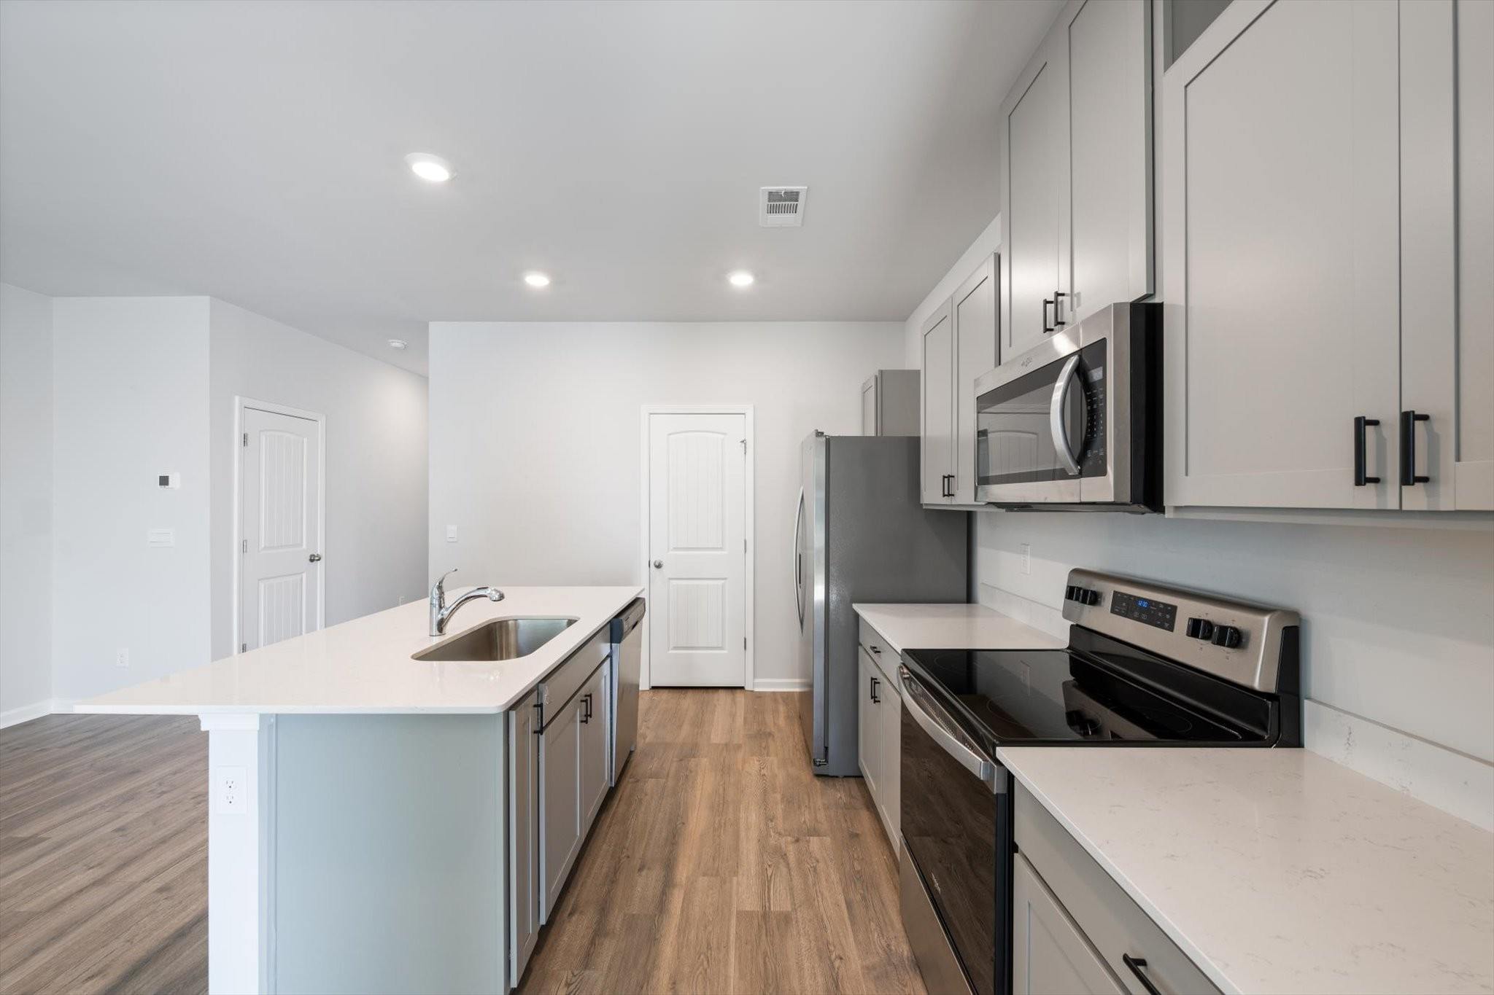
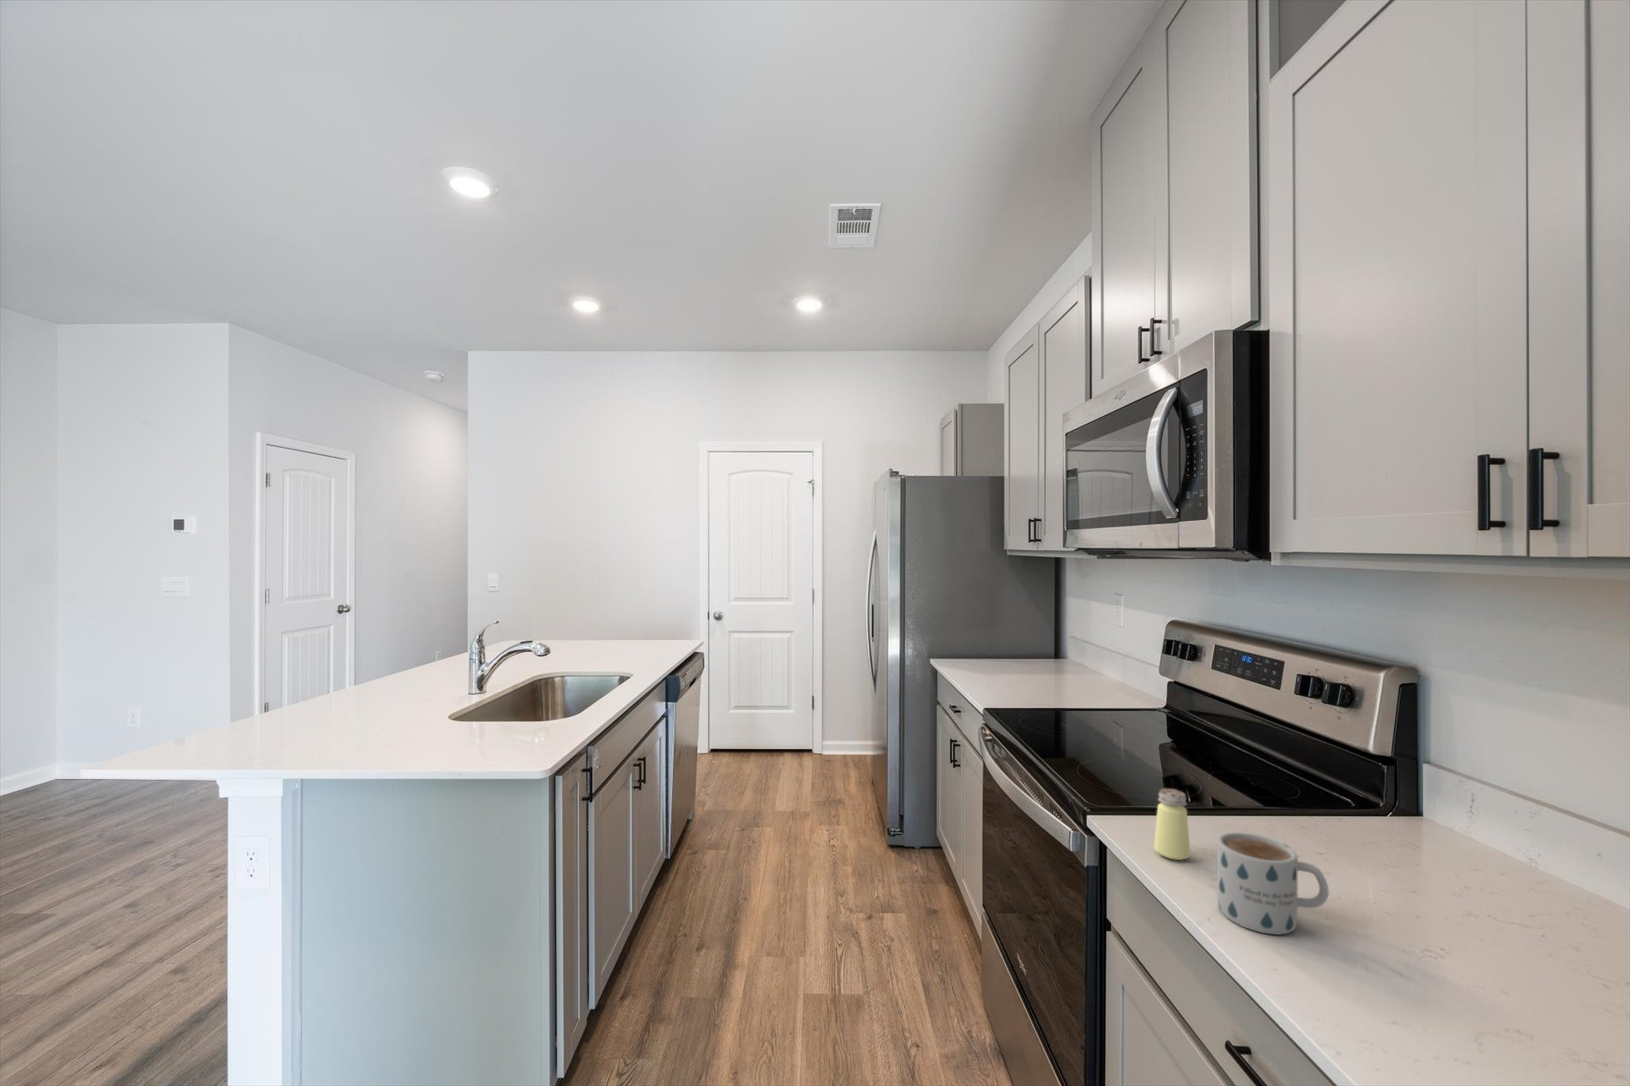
+ mug (1271, 884)
+ saltshaker (1172, 822)
